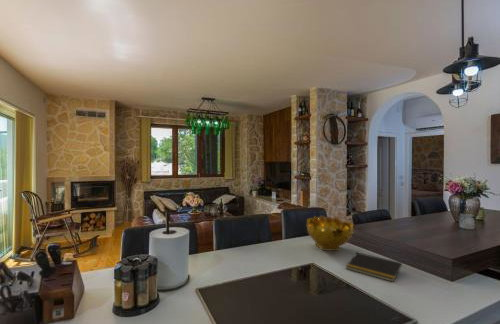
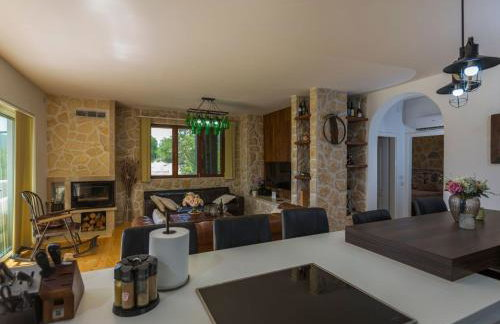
- decorative bowl (329, 233)
- notepad (373, 265)
